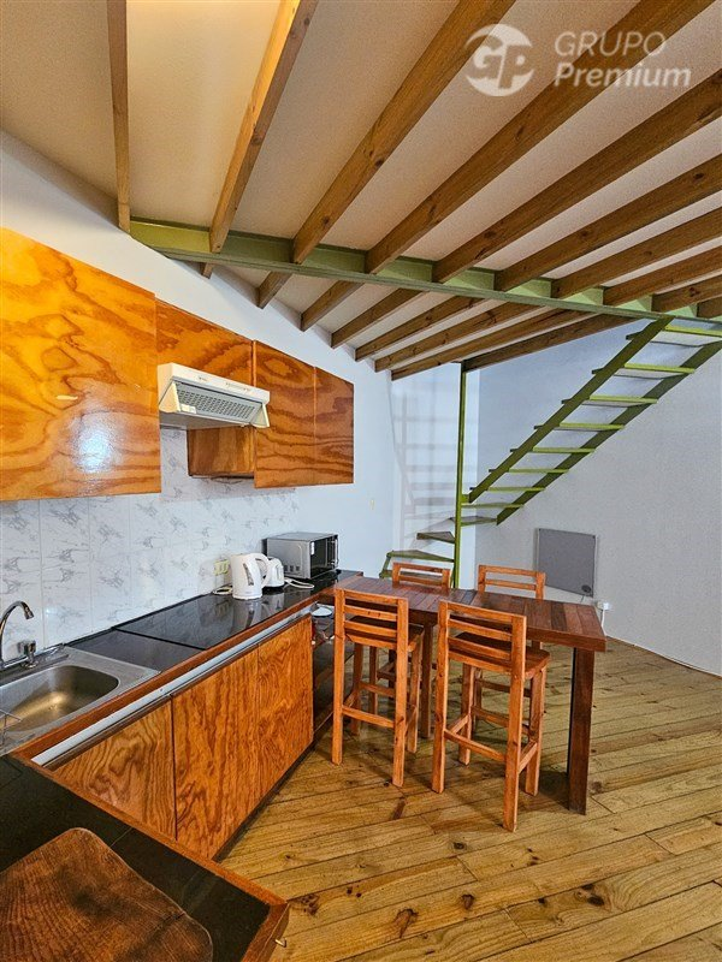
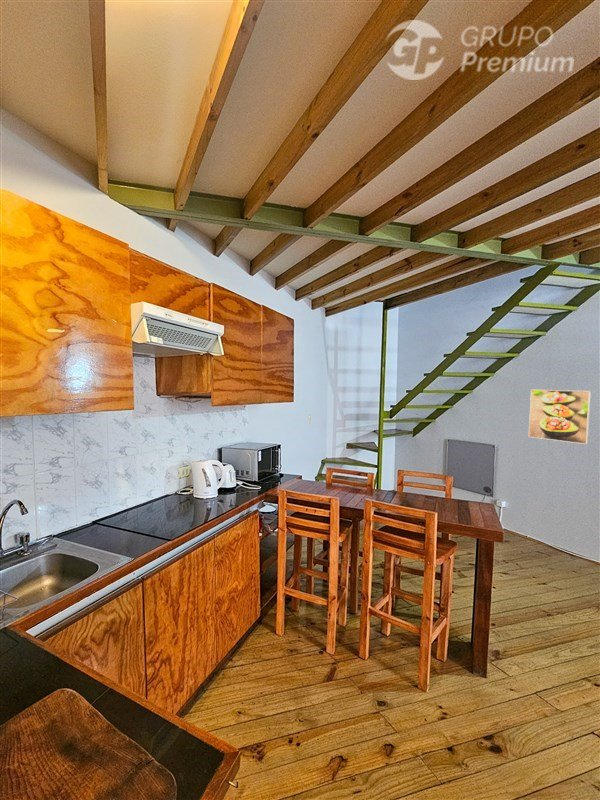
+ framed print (557, 415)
